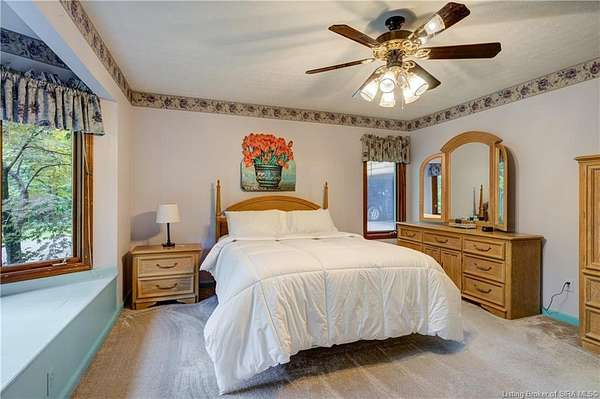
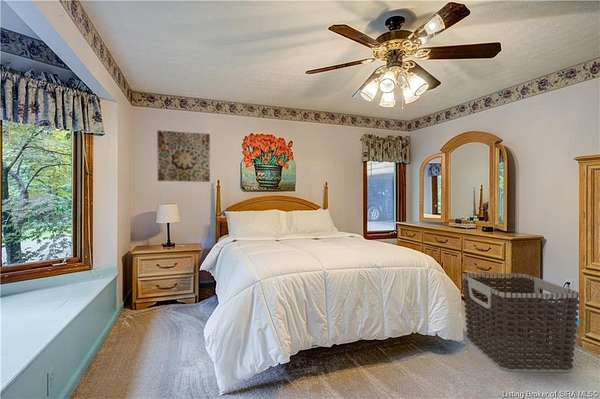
+ clothes hamper (514, 317)
+ wall art (184, 156)
